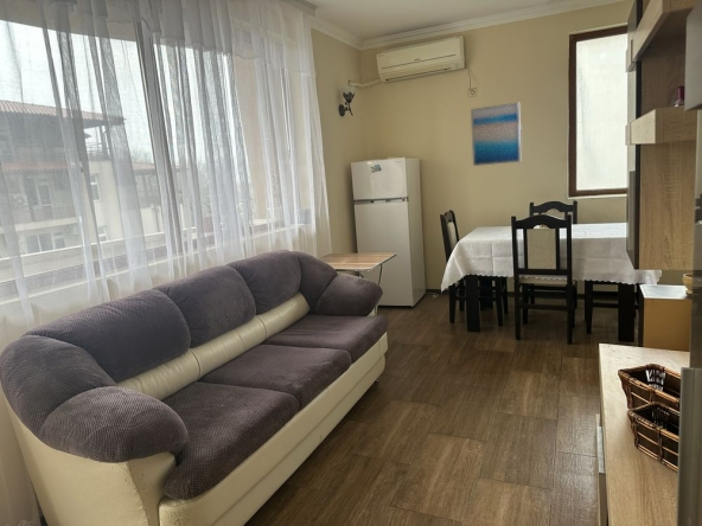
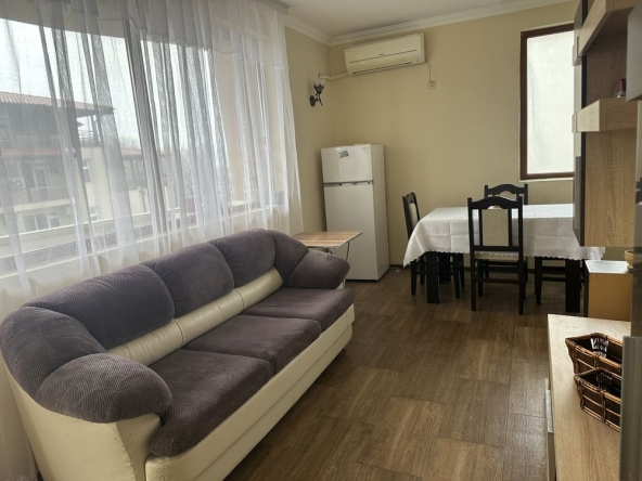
- wall art (496, 135)
